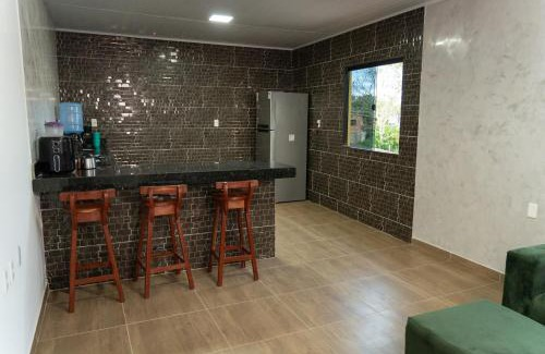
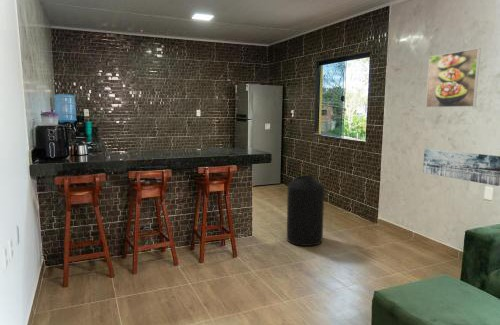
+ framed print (451, 80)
+ trash can (305, 208)
+ wall art (458, 165)
